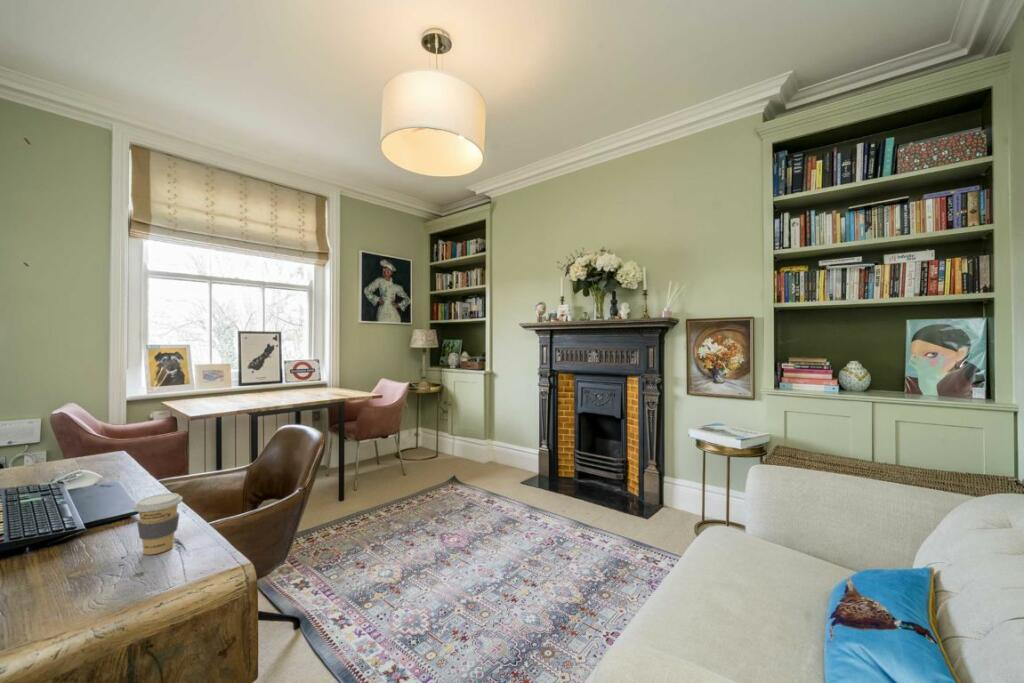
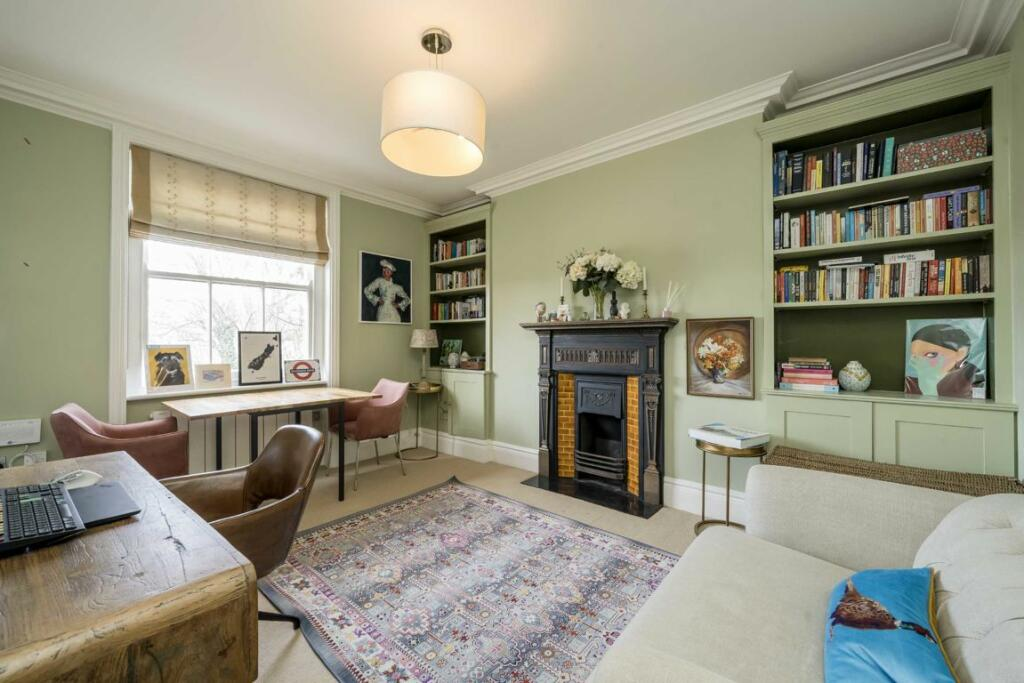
- coffee cup (158, 523)
